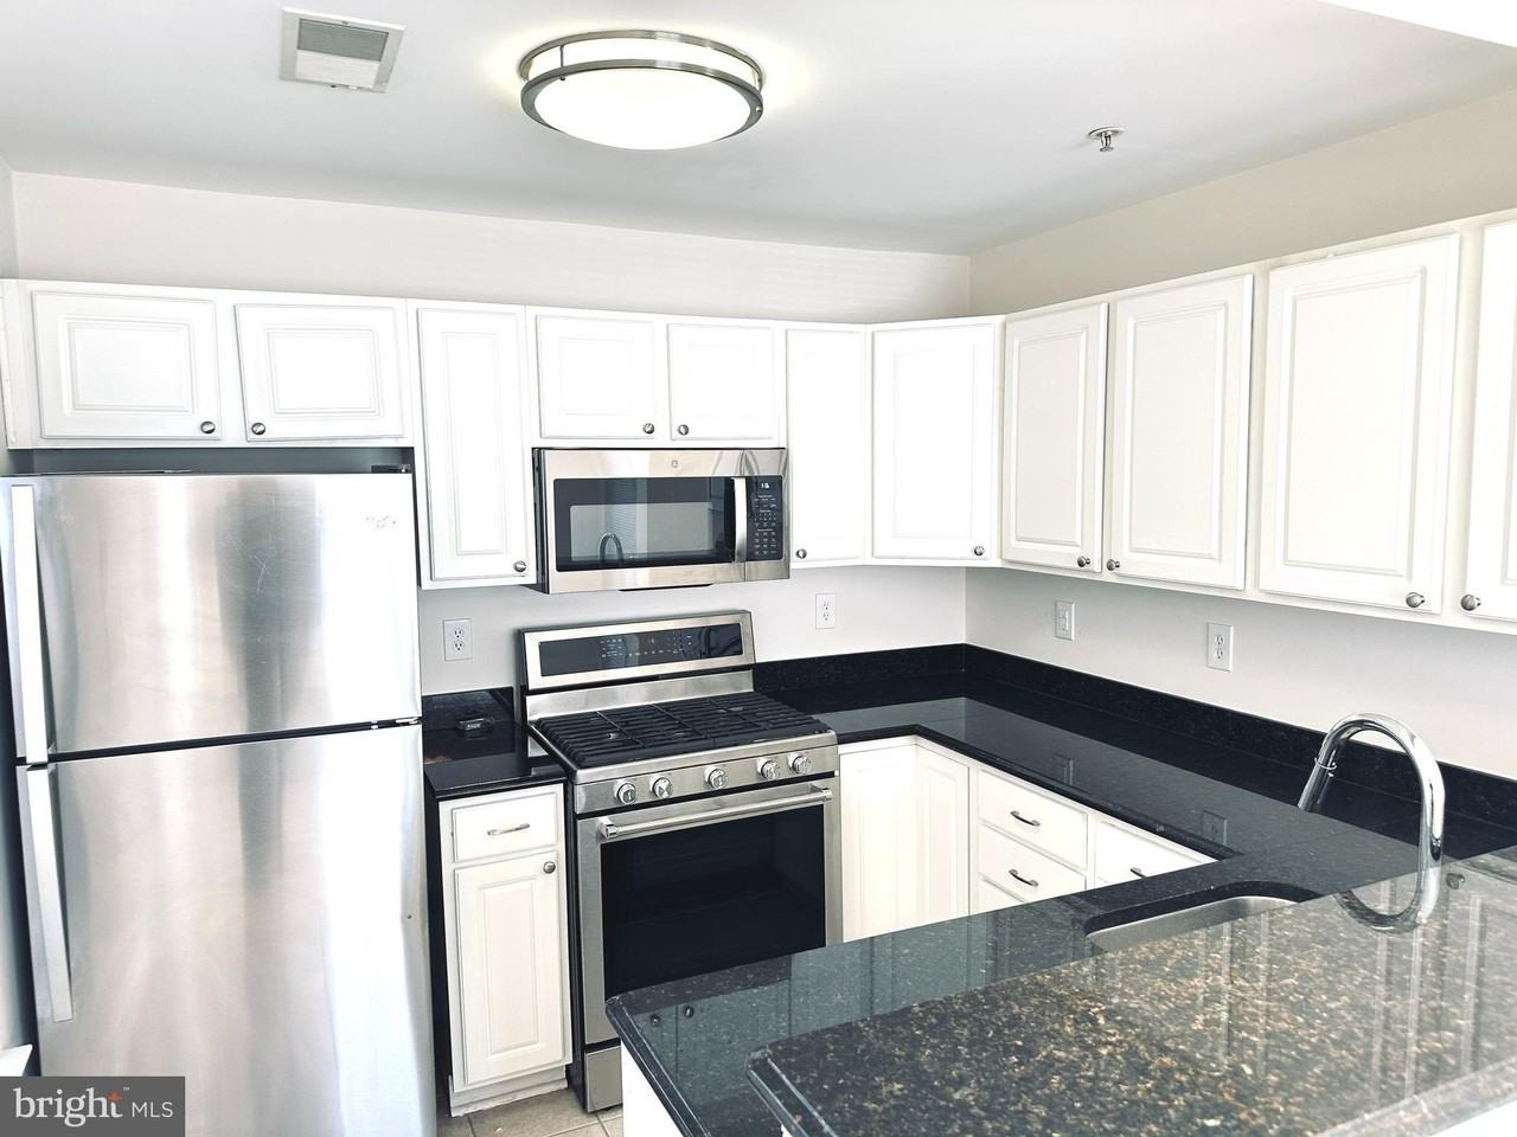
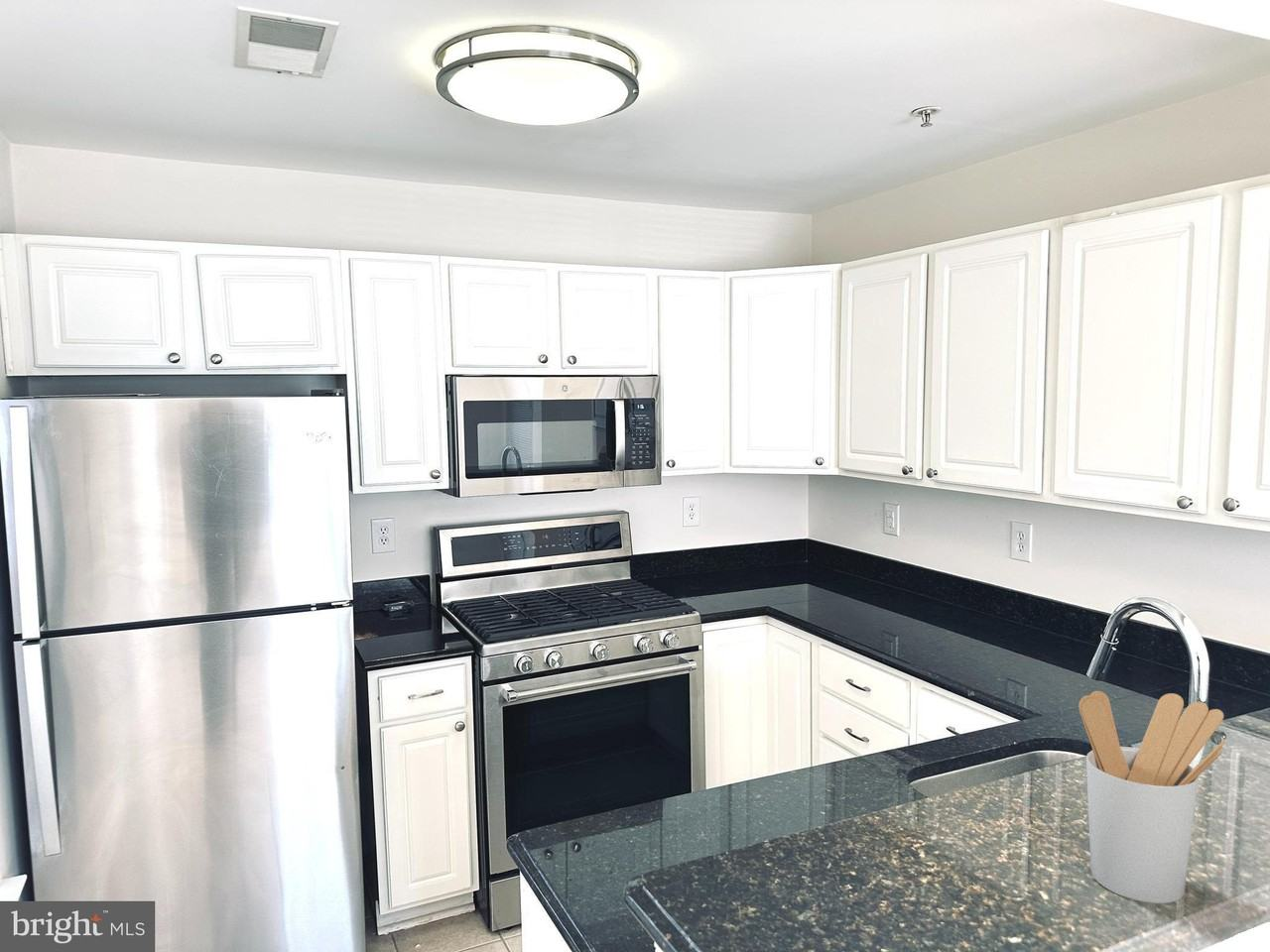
+ utensil holder (1154, 788)
